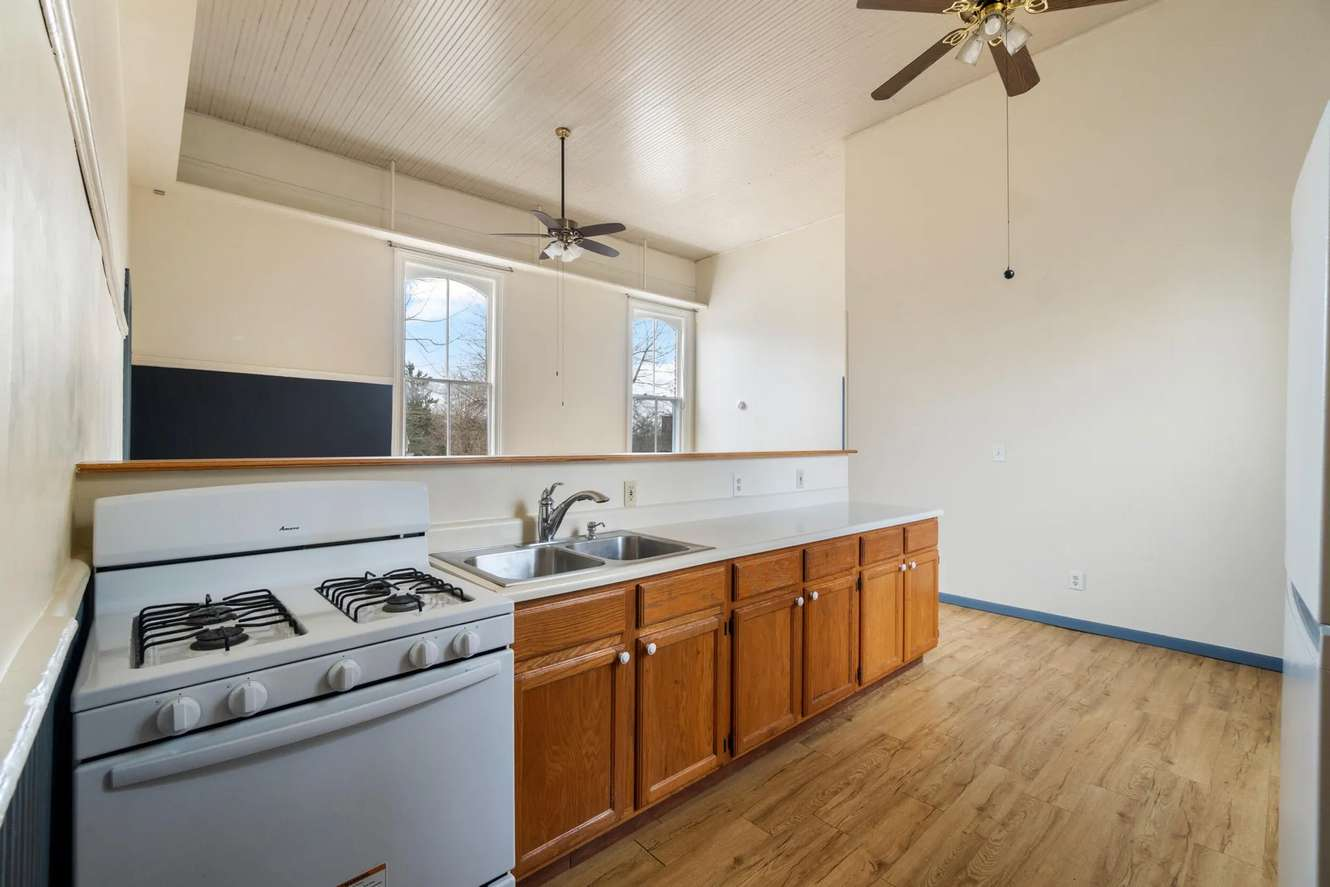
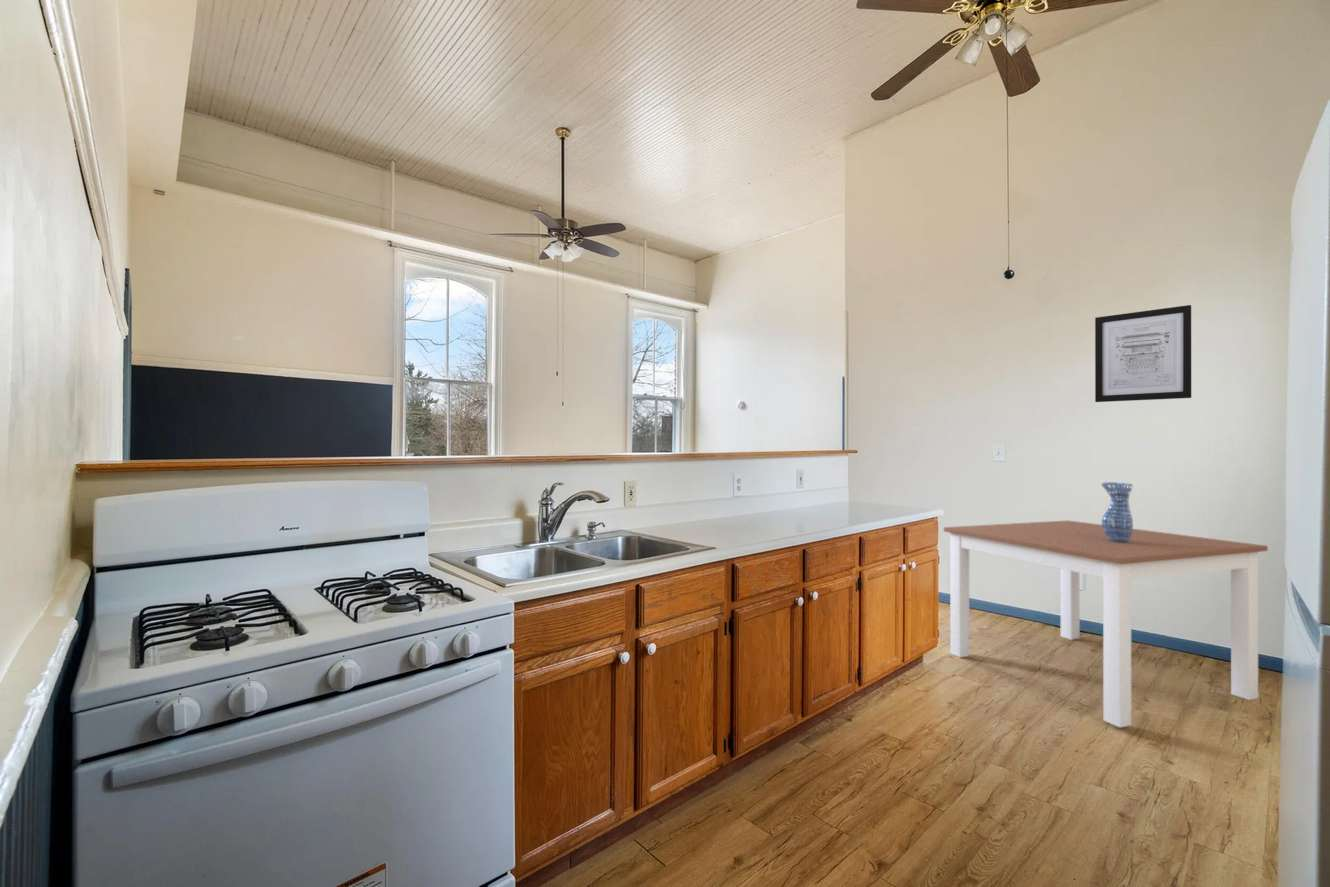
+ dining table (1079, 608)
+ vase (1117, 512)
+ wall art (1141, 355)
